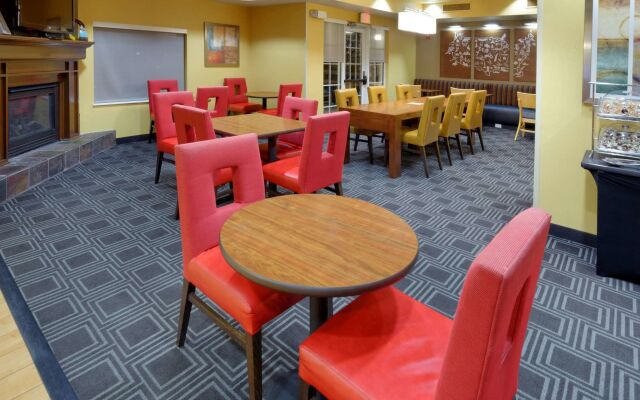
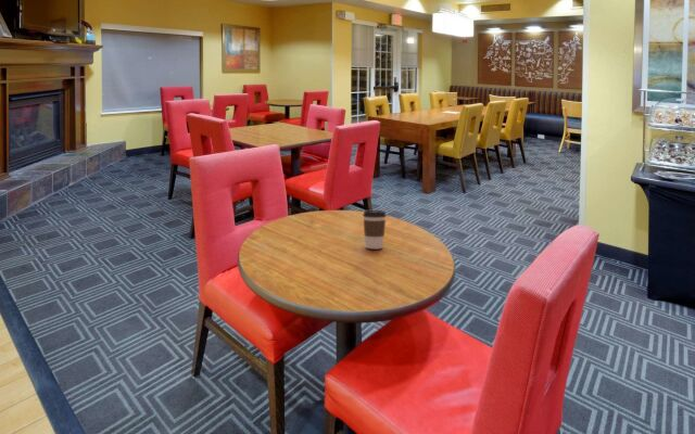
+ coffee cup (374, 229)
